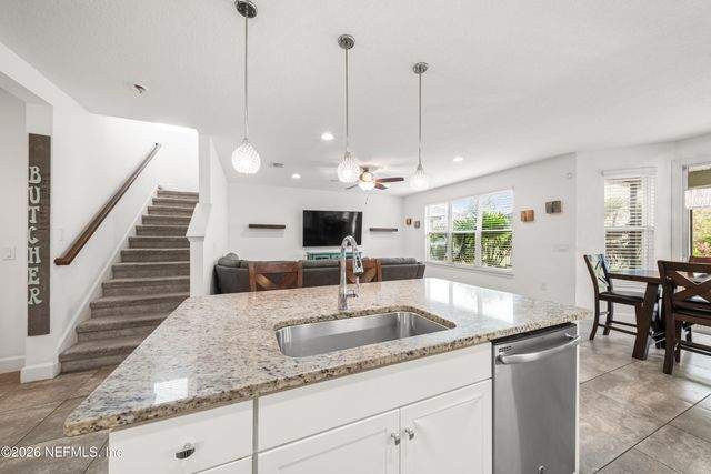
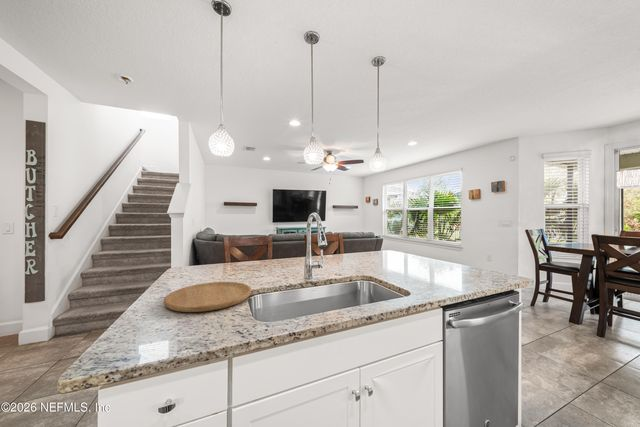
+ cutting board (210, 294)
